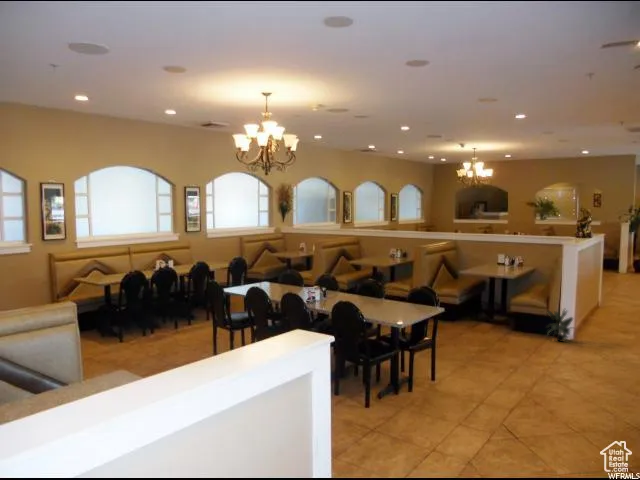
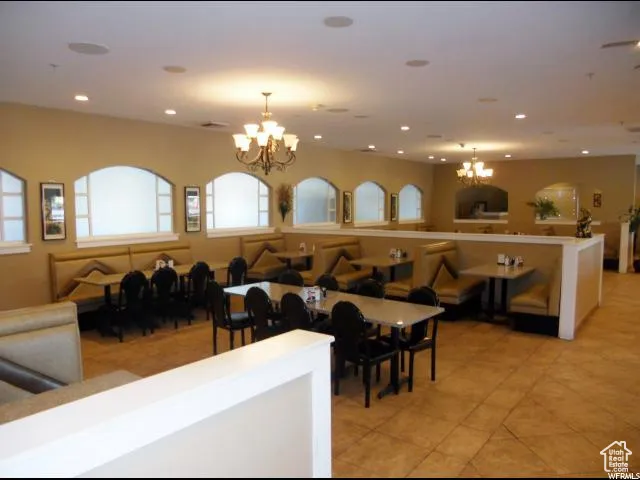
- potted plant (560, 324)
